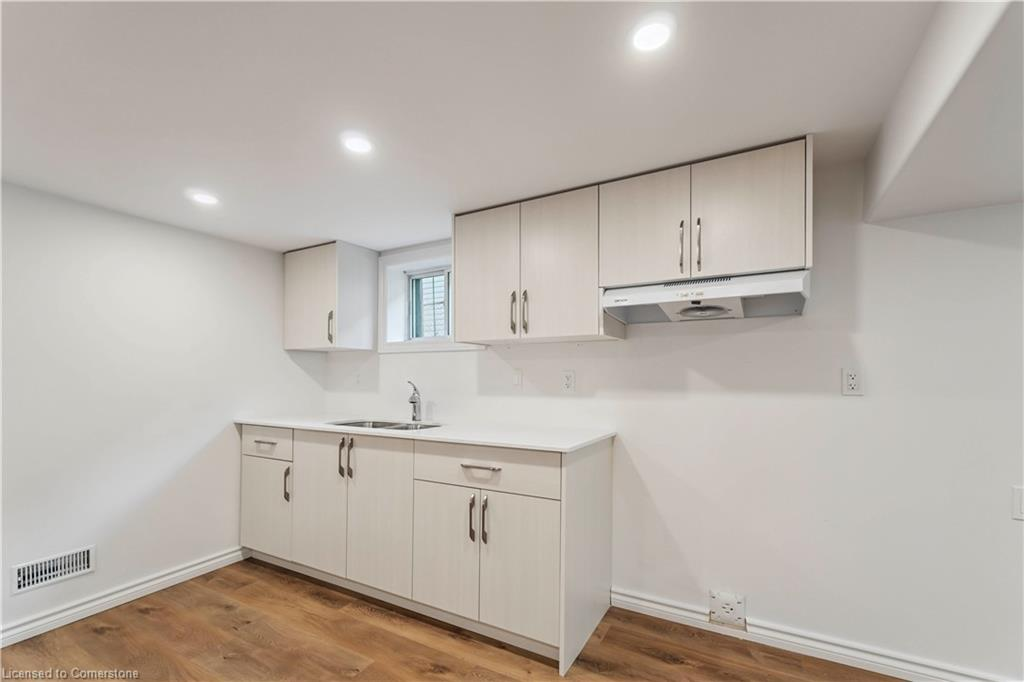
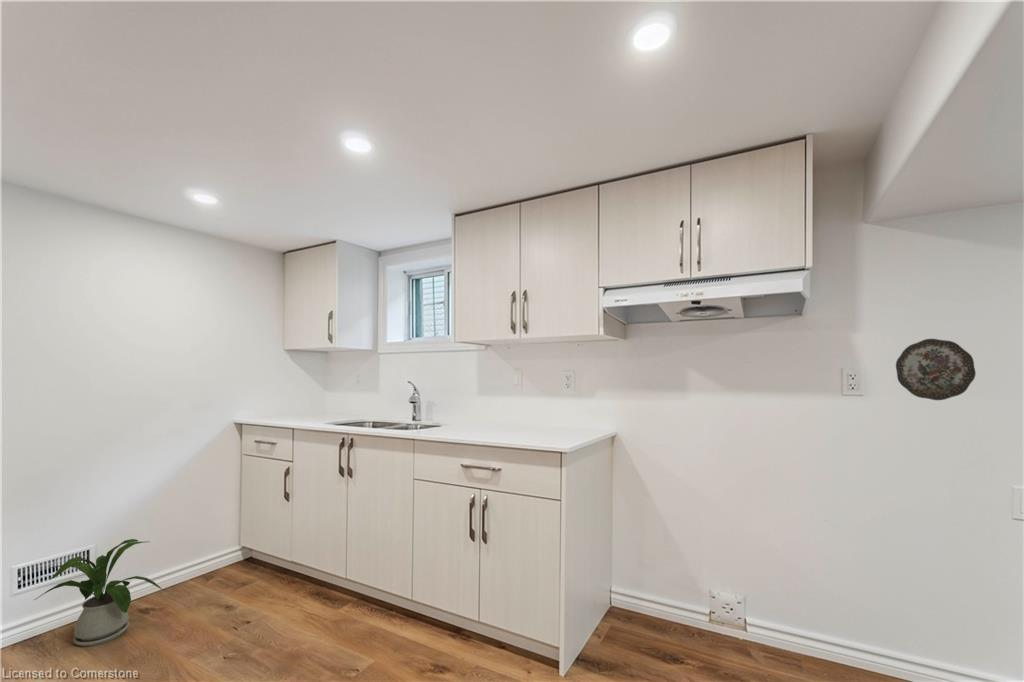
+ decorative plate (933, 369)
+ house plant (100, 584)
